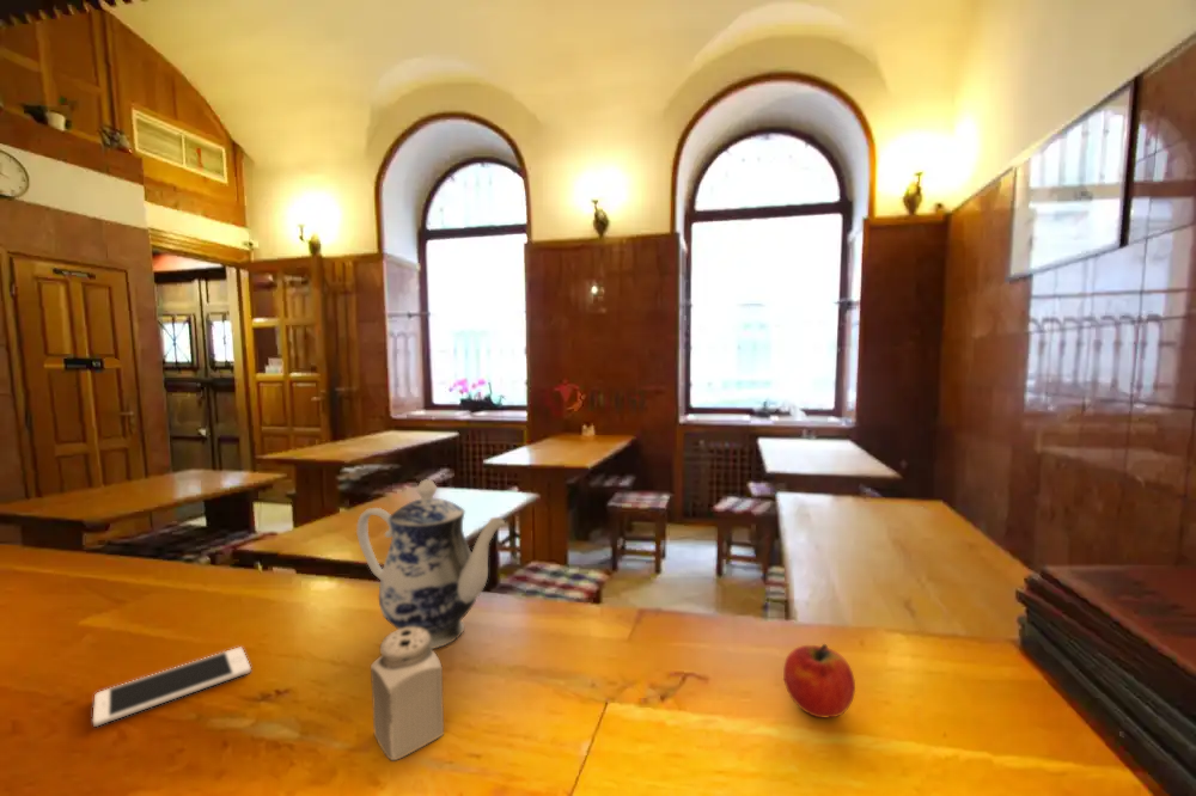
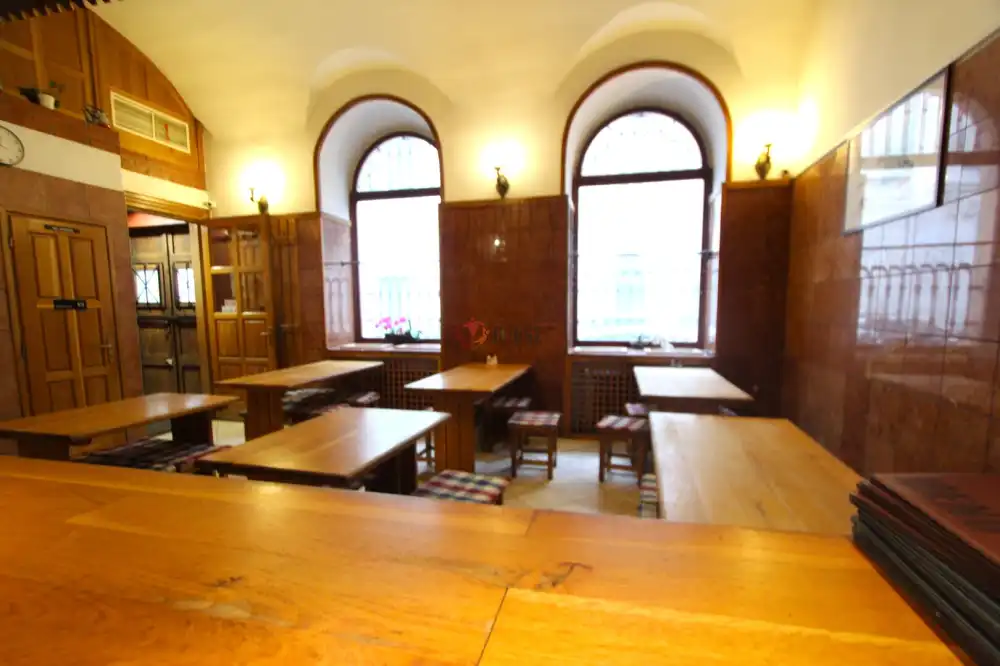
- fruit (818, 676)
- salt shaker (407, 685)
- cell phone (176, 681)
- teapot (428, 557)
